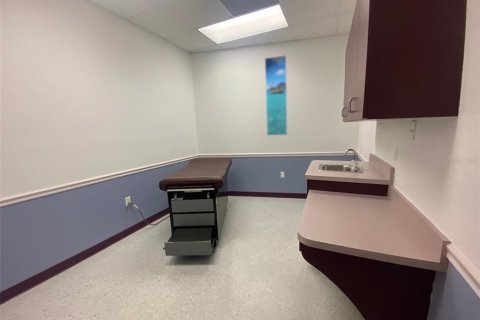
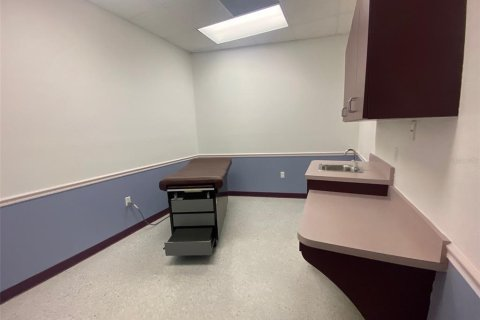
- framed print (276, 97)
